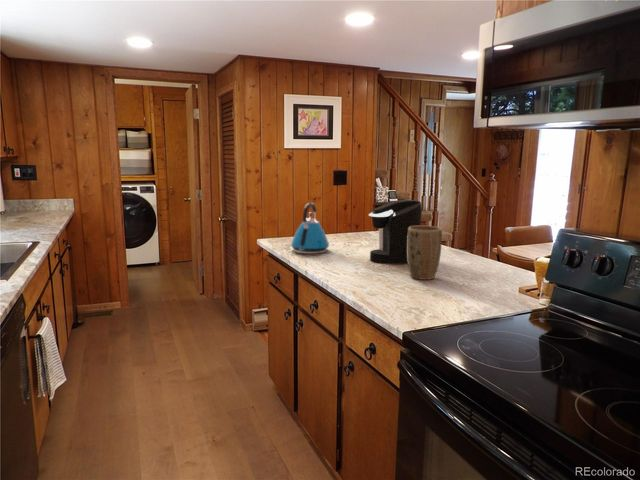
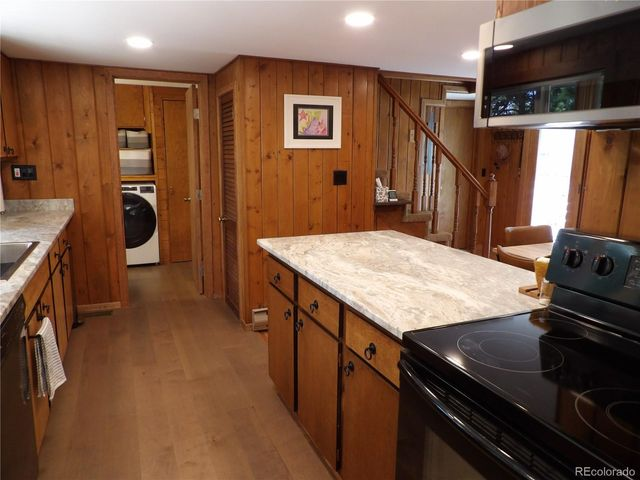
- plant pot (423, 252)
- coffee maker (393, 230)
- kettle (309, 226)
